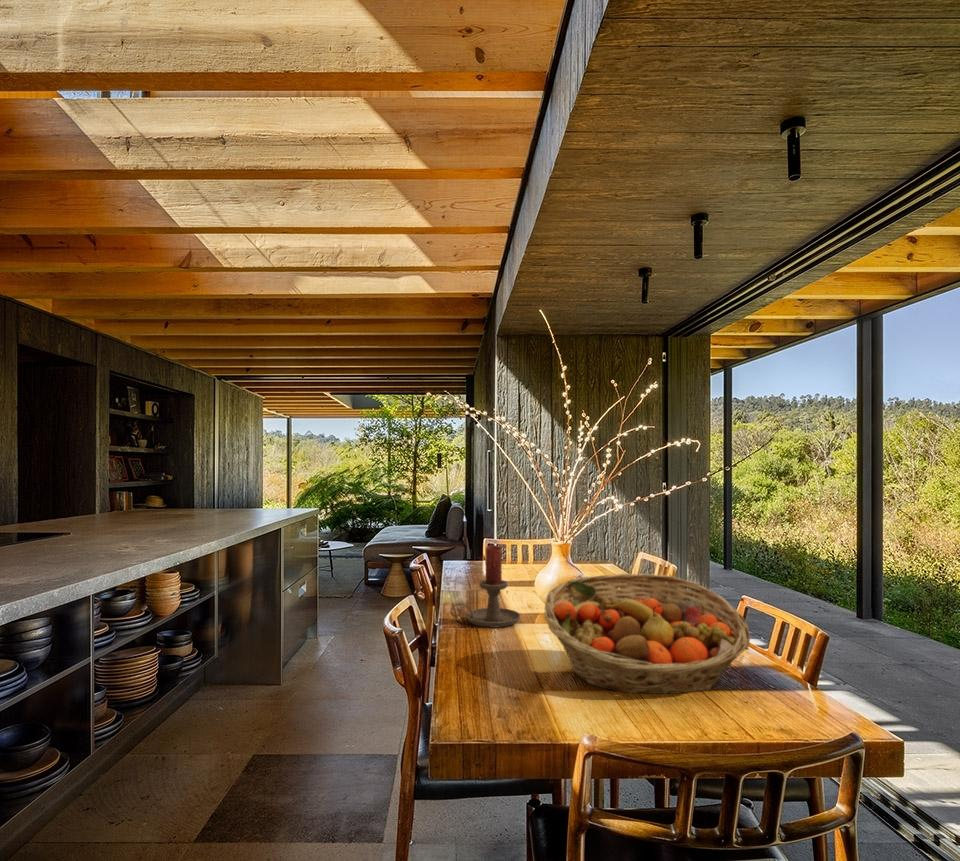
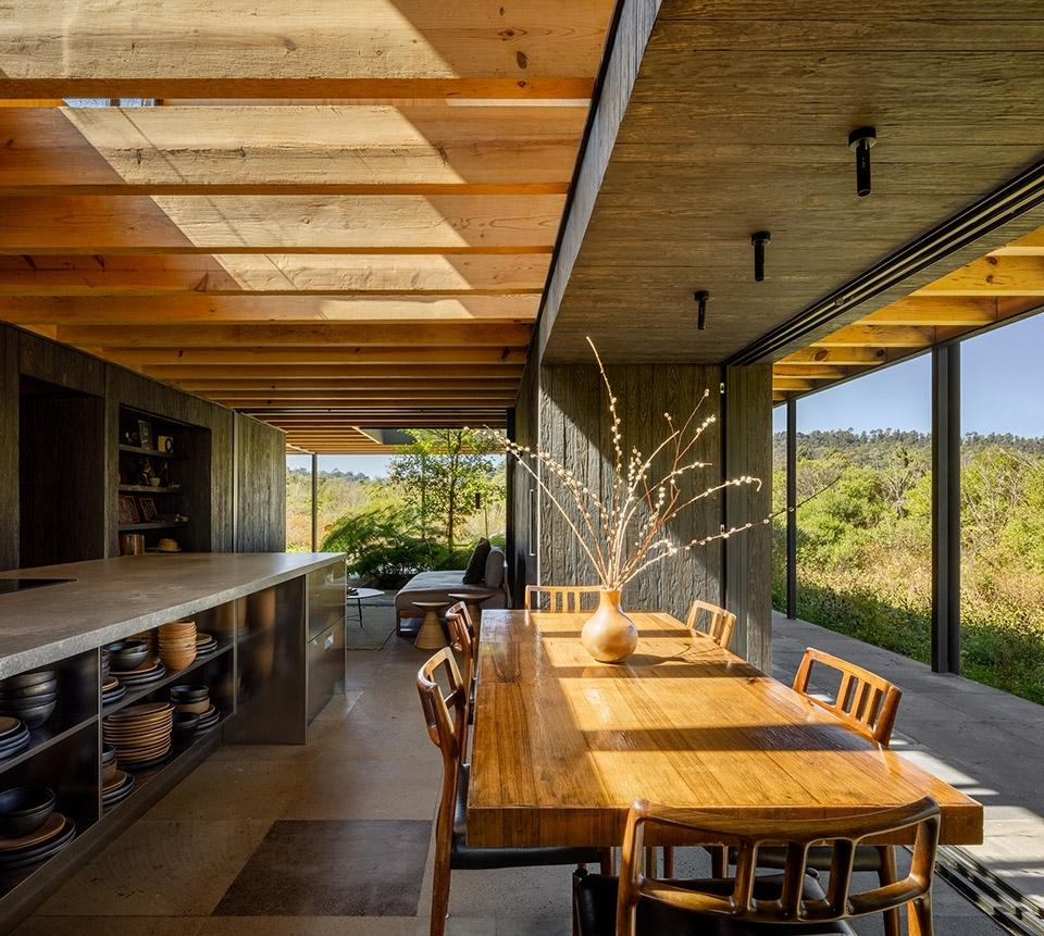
- fruit basket (643, 630)
- candle holder (485, 583)
